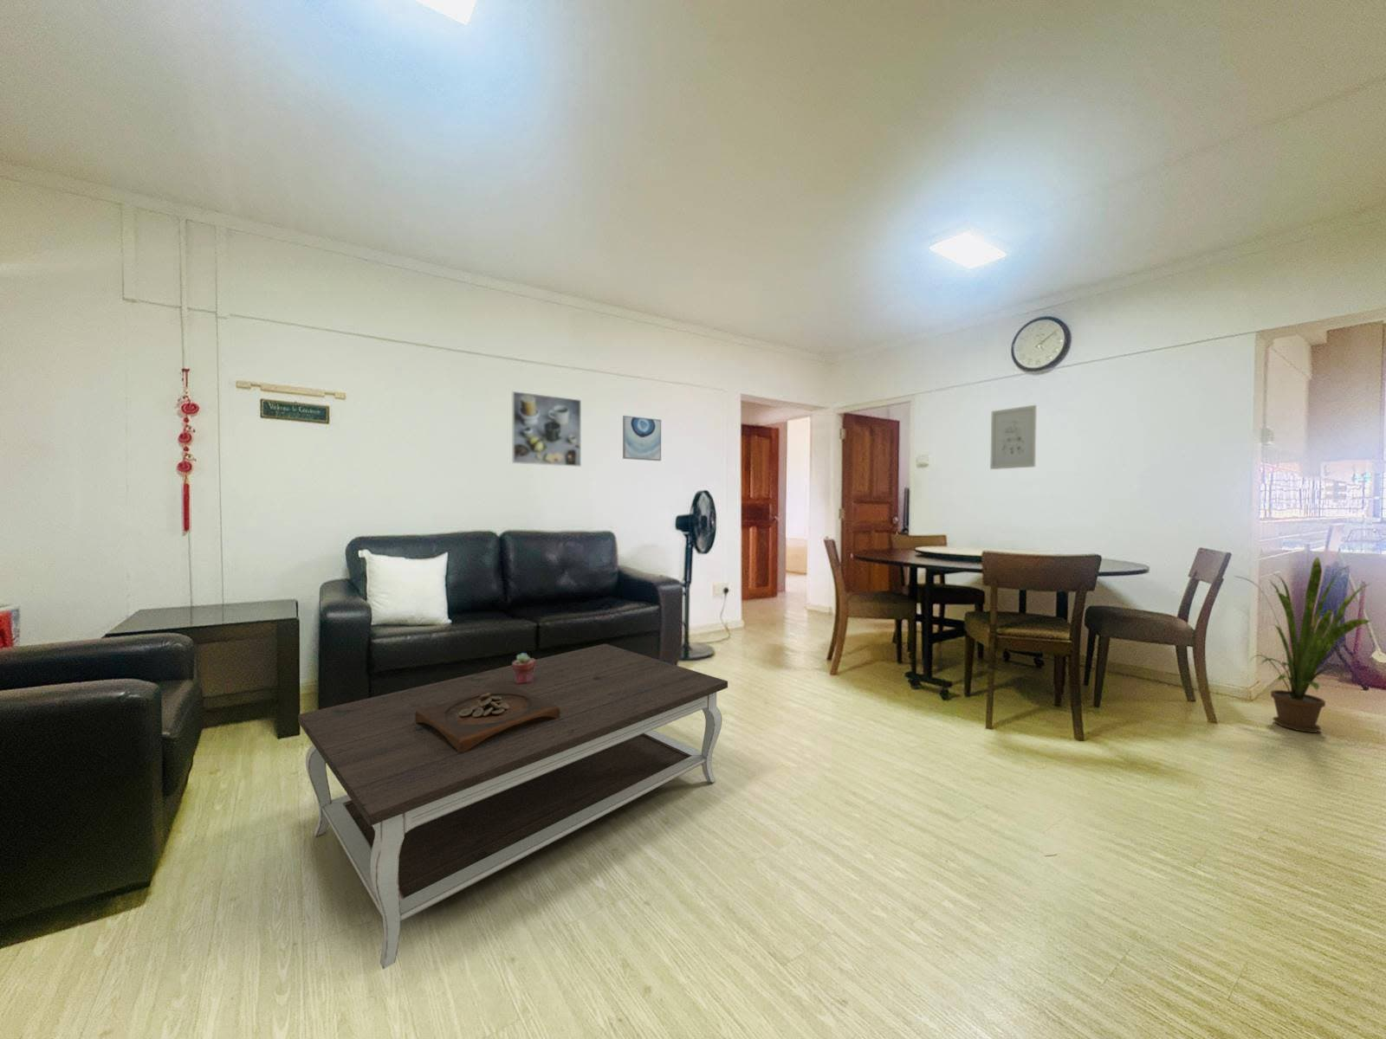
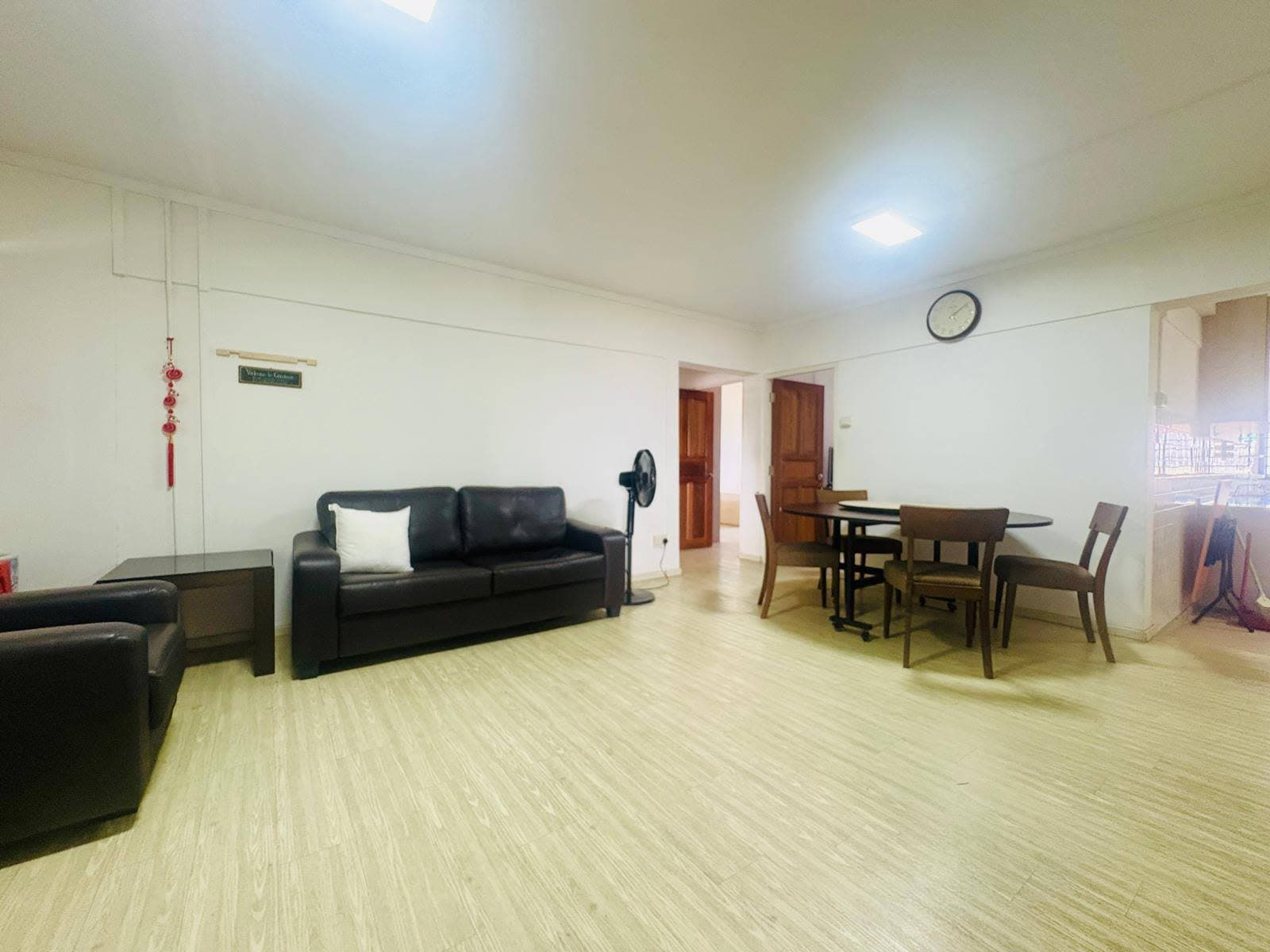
- potted succulent (523, 667)
- house plant (1295, 642)
- wall art (1013, 438)
- coffee table (533, 751)
- wall art (642, 438)
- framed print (548, 430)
- wooden tray (489, 706)
